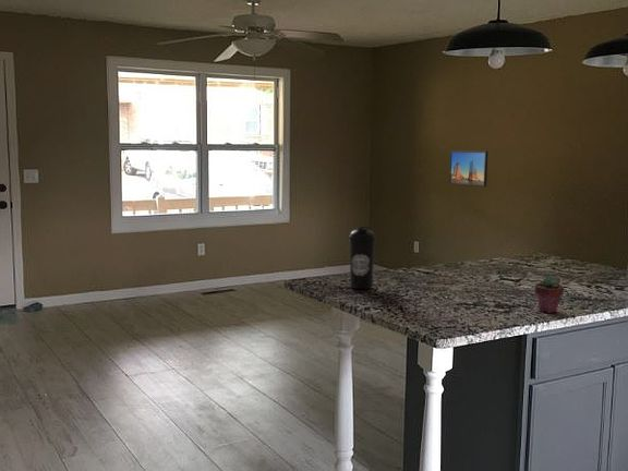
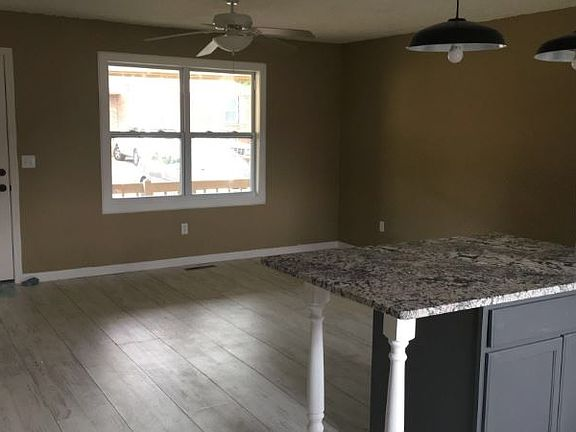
- potted succulent (548, 292)
- water bottle (362, 257)
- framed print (468, 168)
